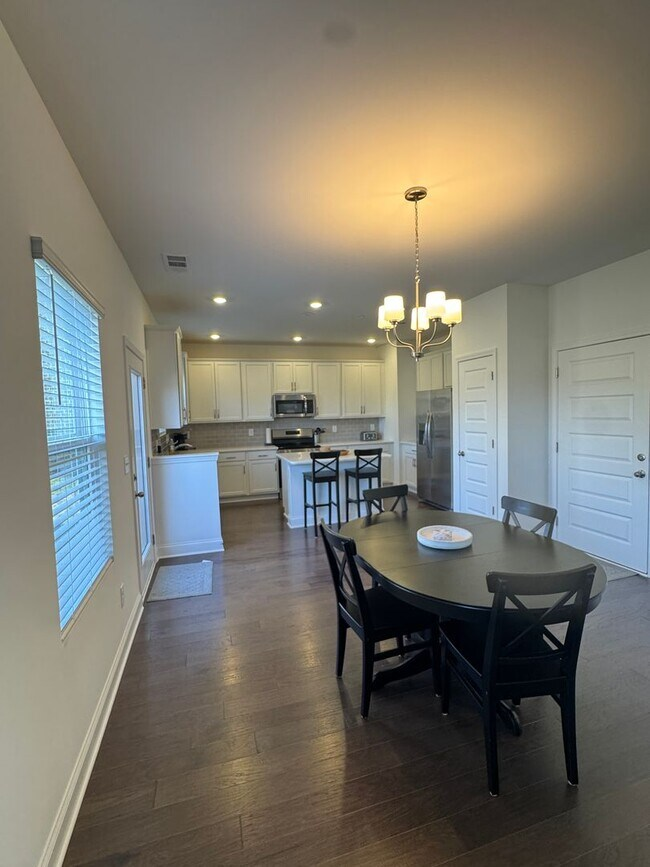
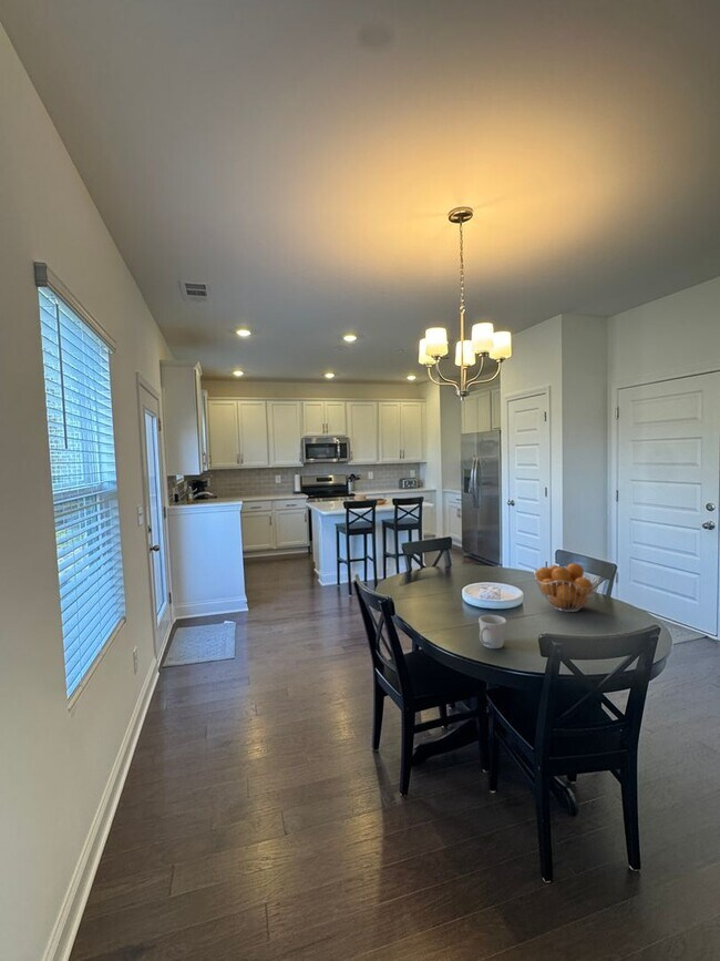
+ mug (490, 633)
+ fruit basket (566, 585)
